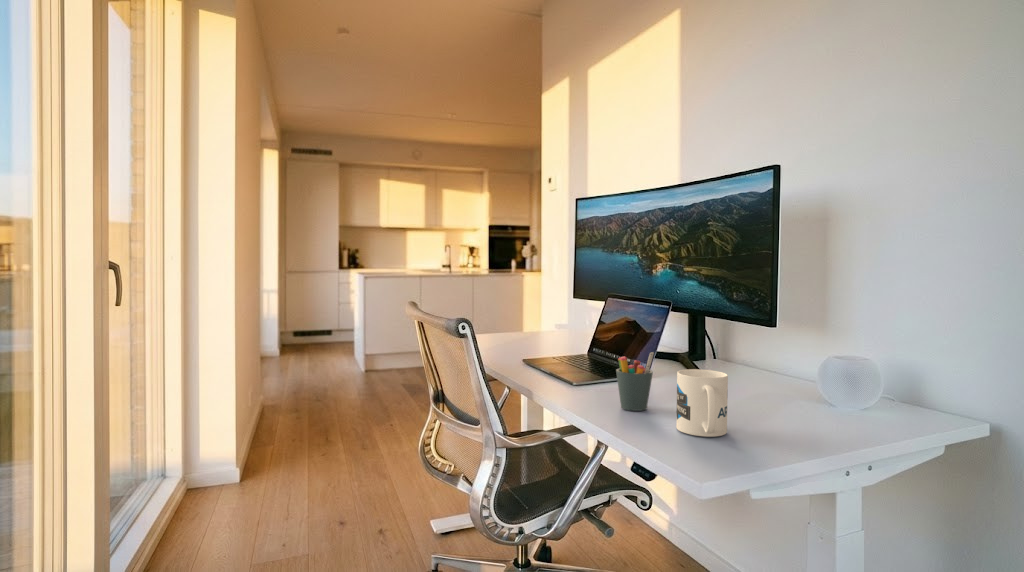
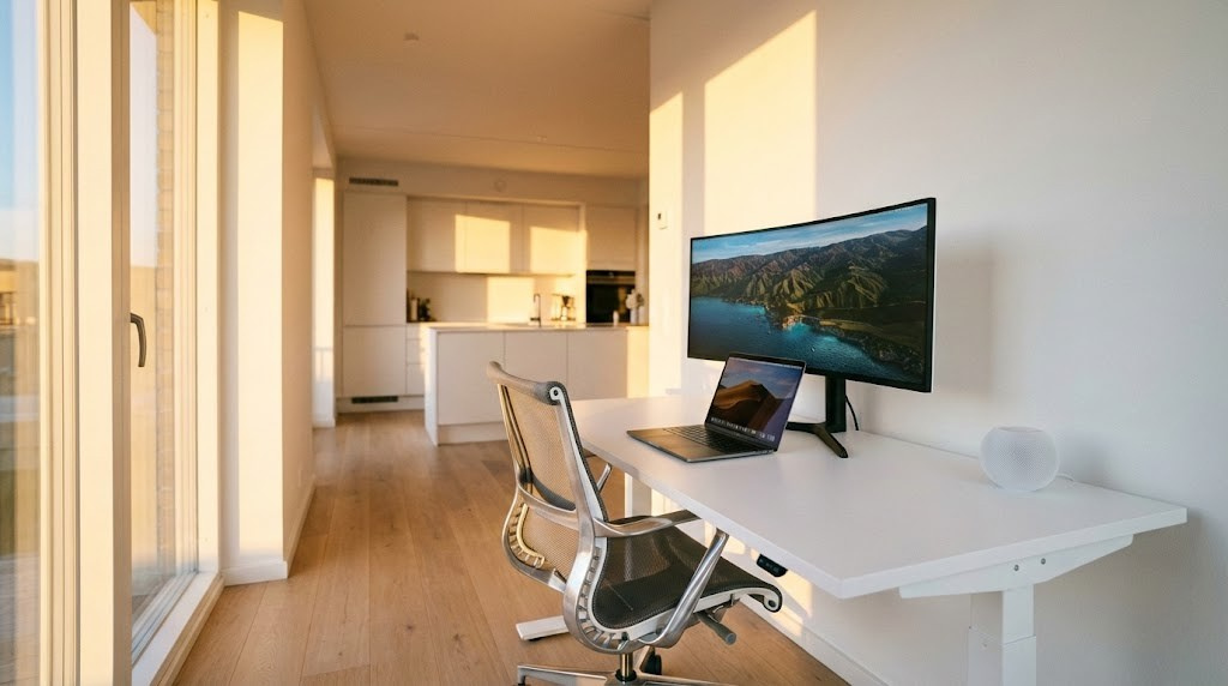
- mug (701, 403)
- pen holder (633, 379)
